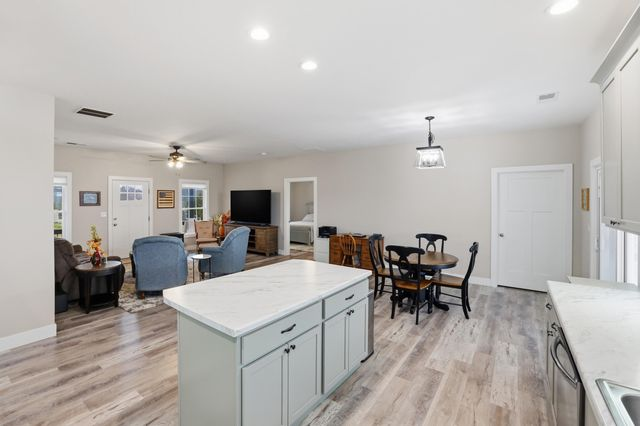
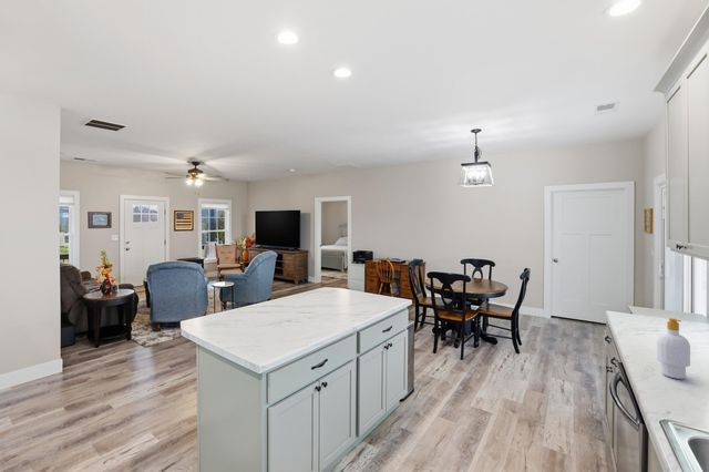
+ soap bottle (672, 347)
